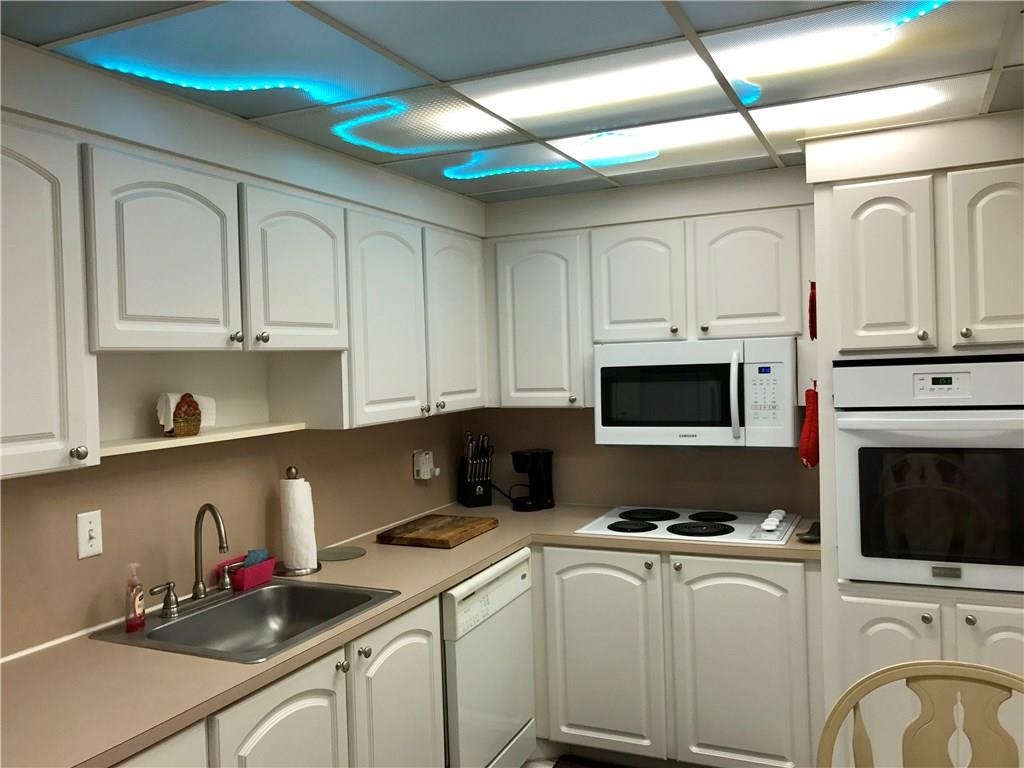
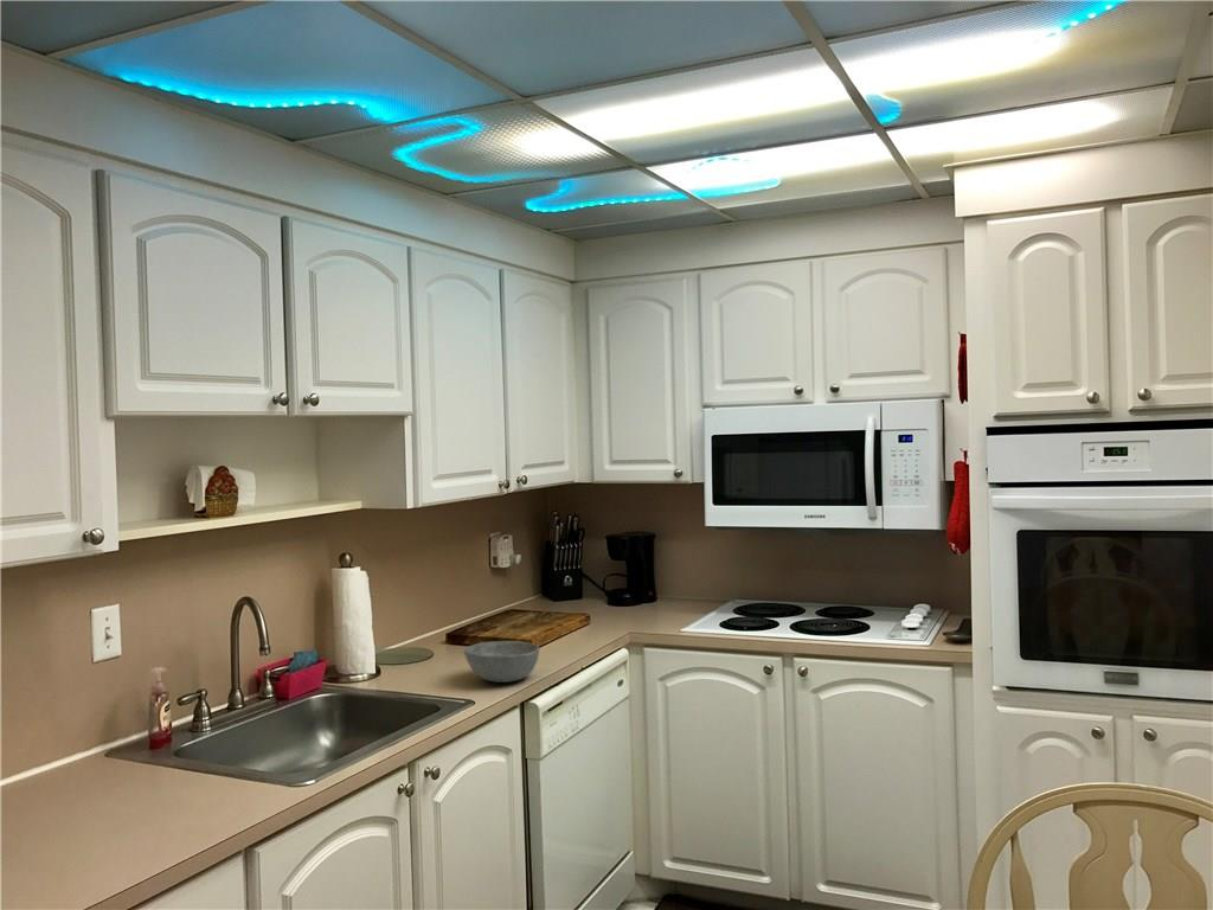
+ bowl (502, 662)
